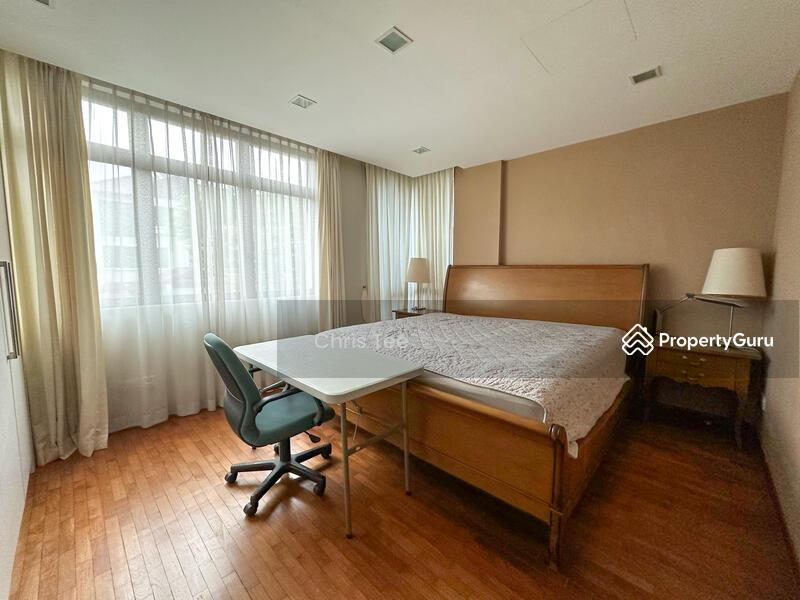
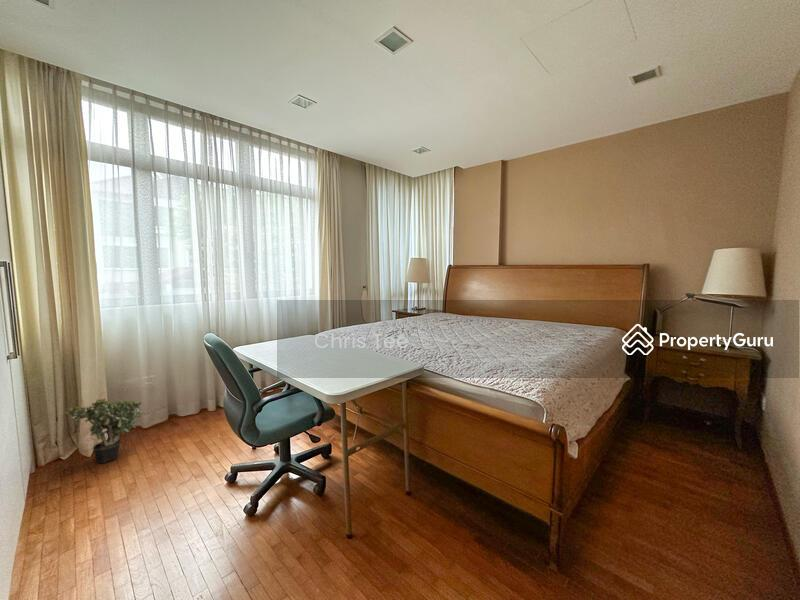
+ potted plant (107, 429)
